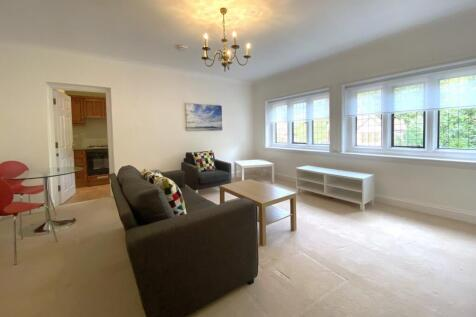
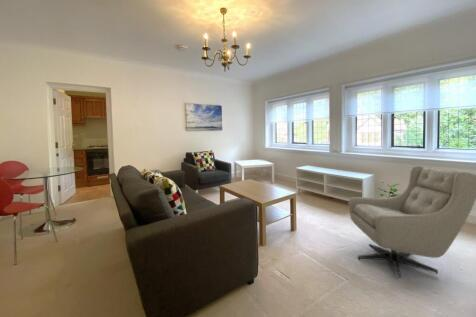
+ potted plant (389, 195)
+ armchair (406, 215)
